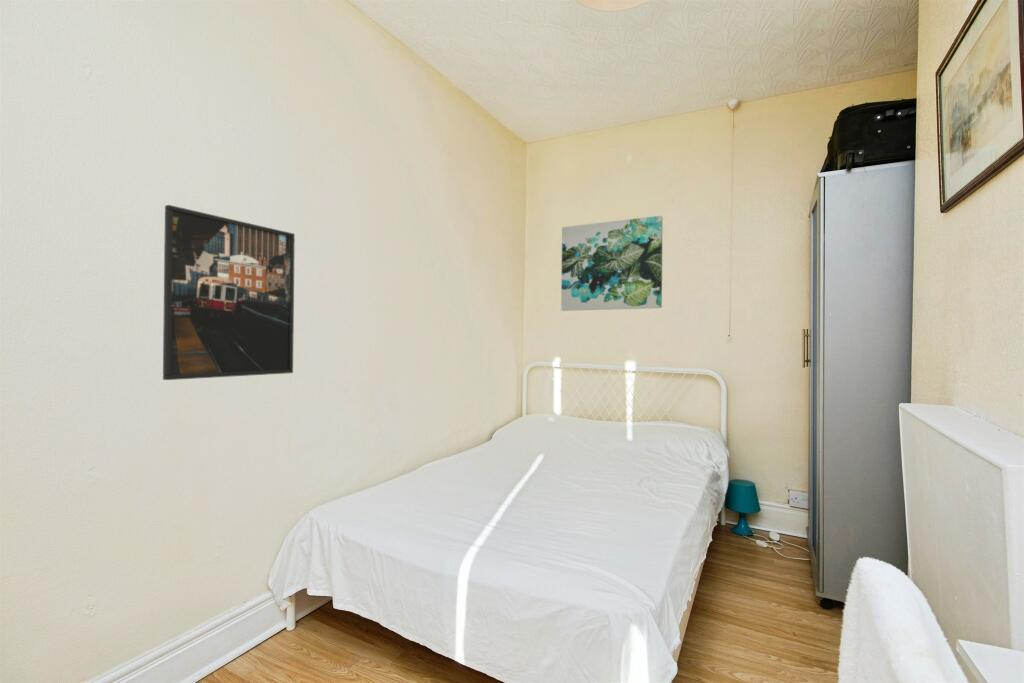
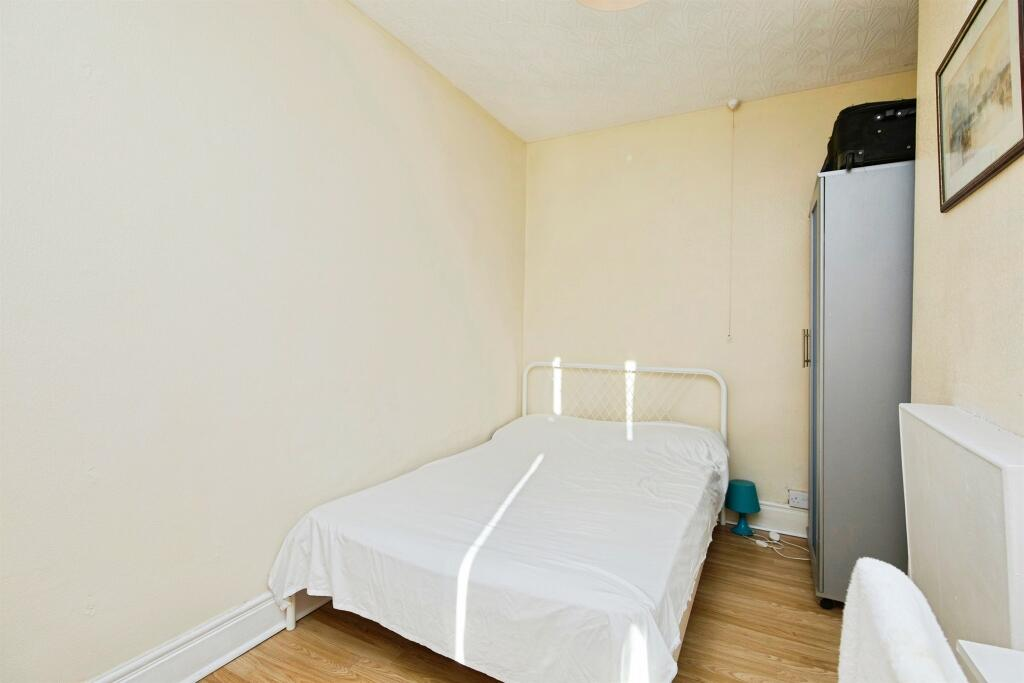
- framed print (236, 298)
- wall art (609, 265)
